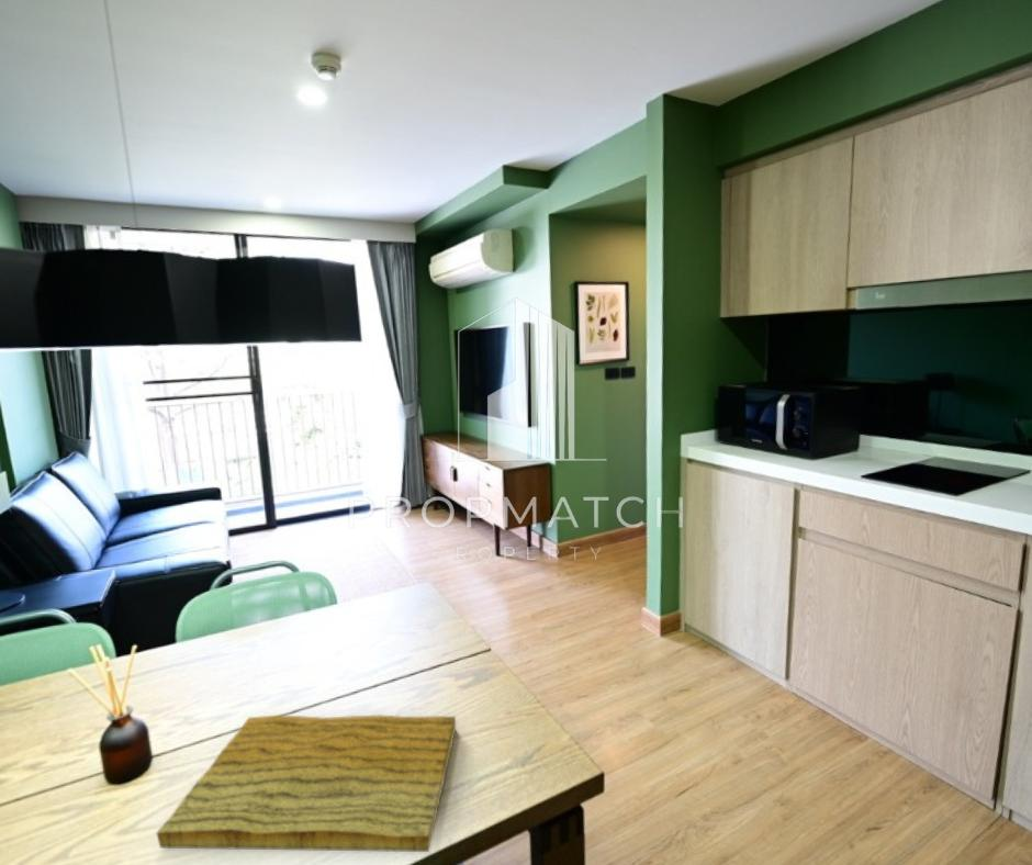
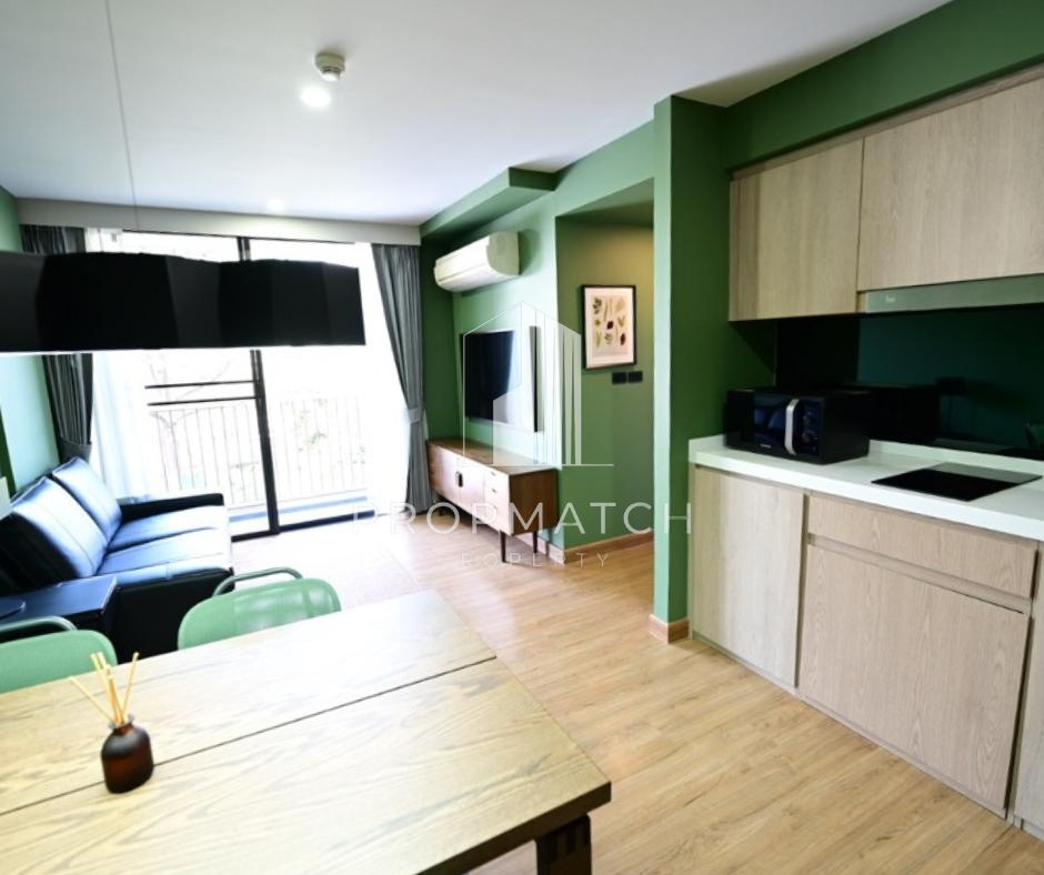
- cutting board (325, 771)
